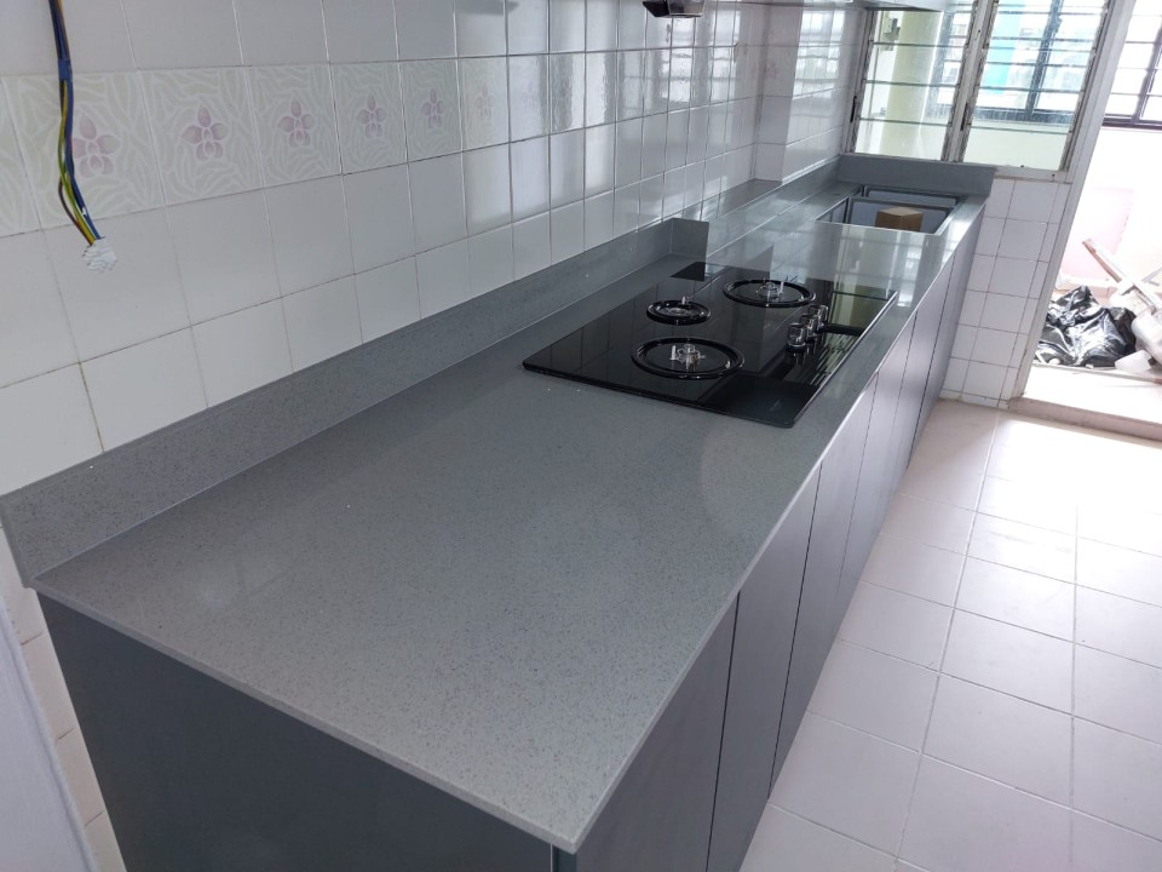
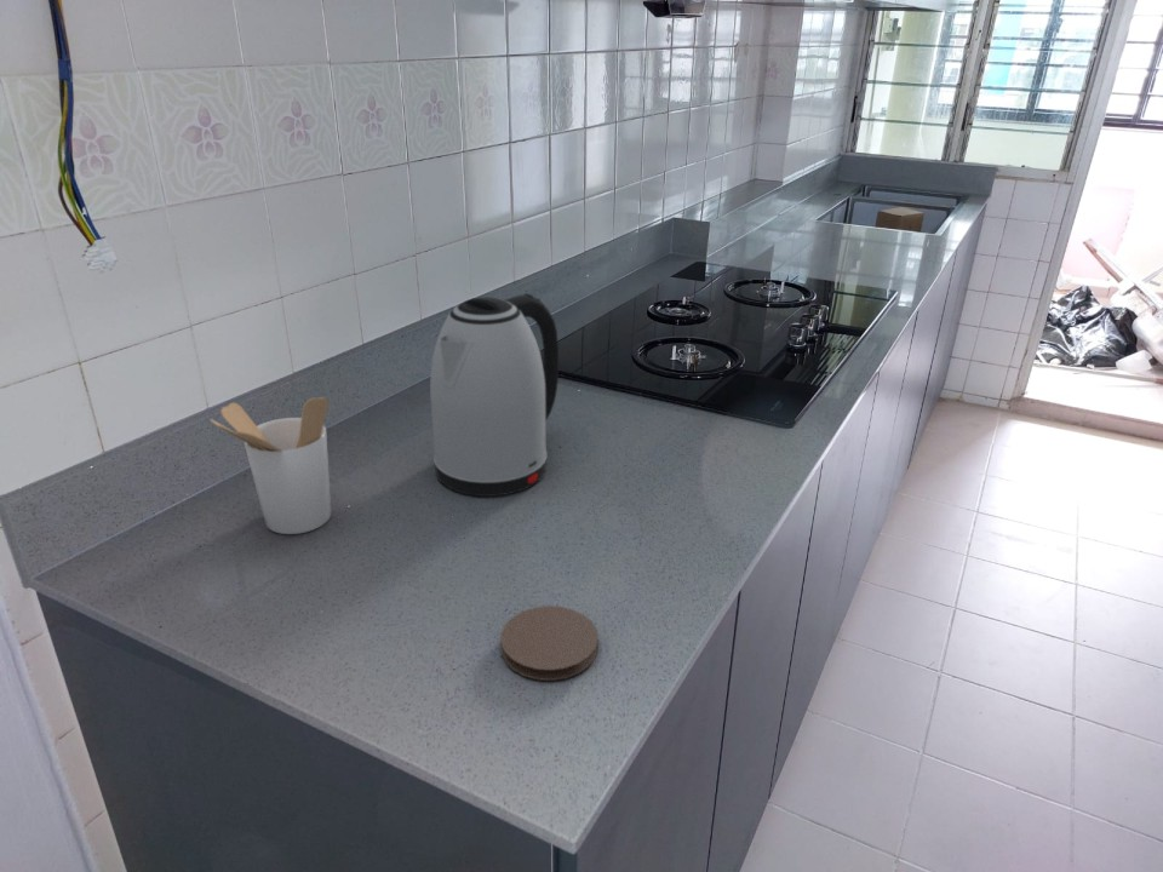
+ kettle (503, 382)
+ coaster (549, 641)
+ utensil holder (275, 465)
